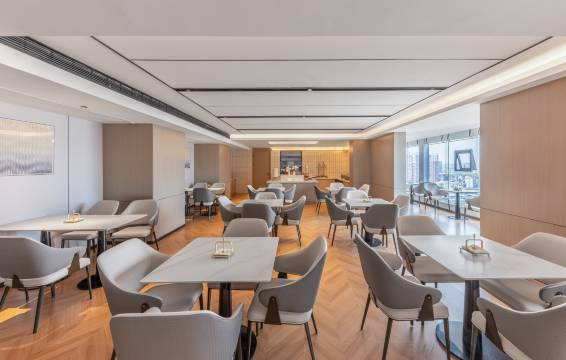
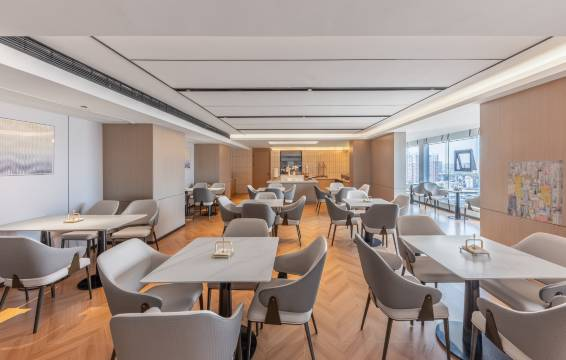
+ wall art (532, 190)
